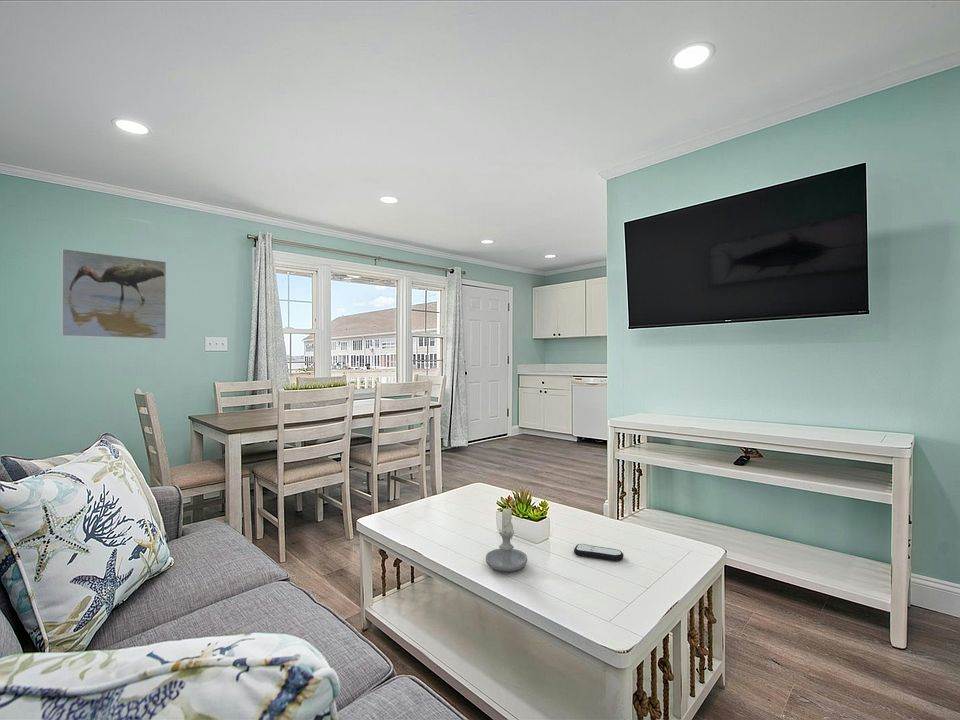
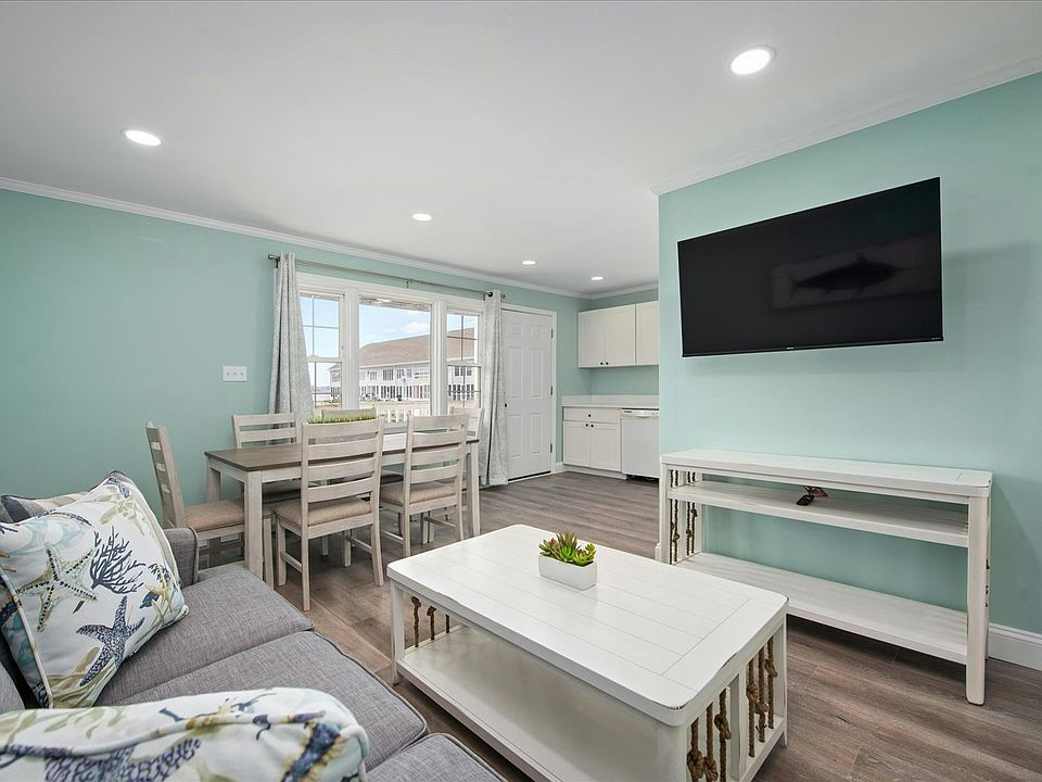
- remote control (598, 552)
- candle (506, 536)
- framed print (117, 296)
